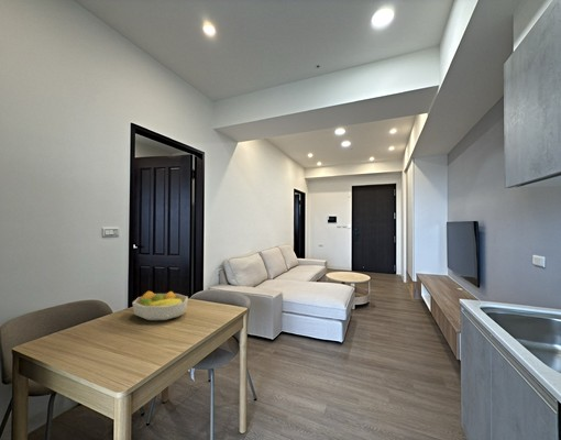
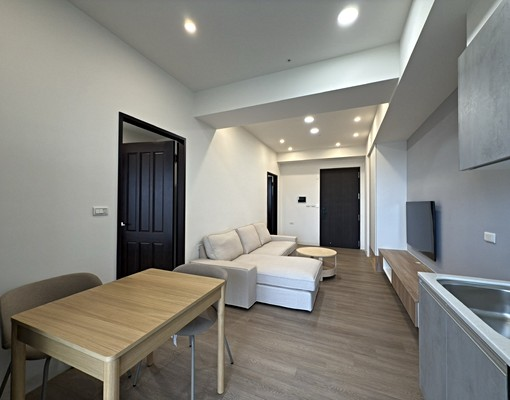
- fruit bowl (161, 304)
